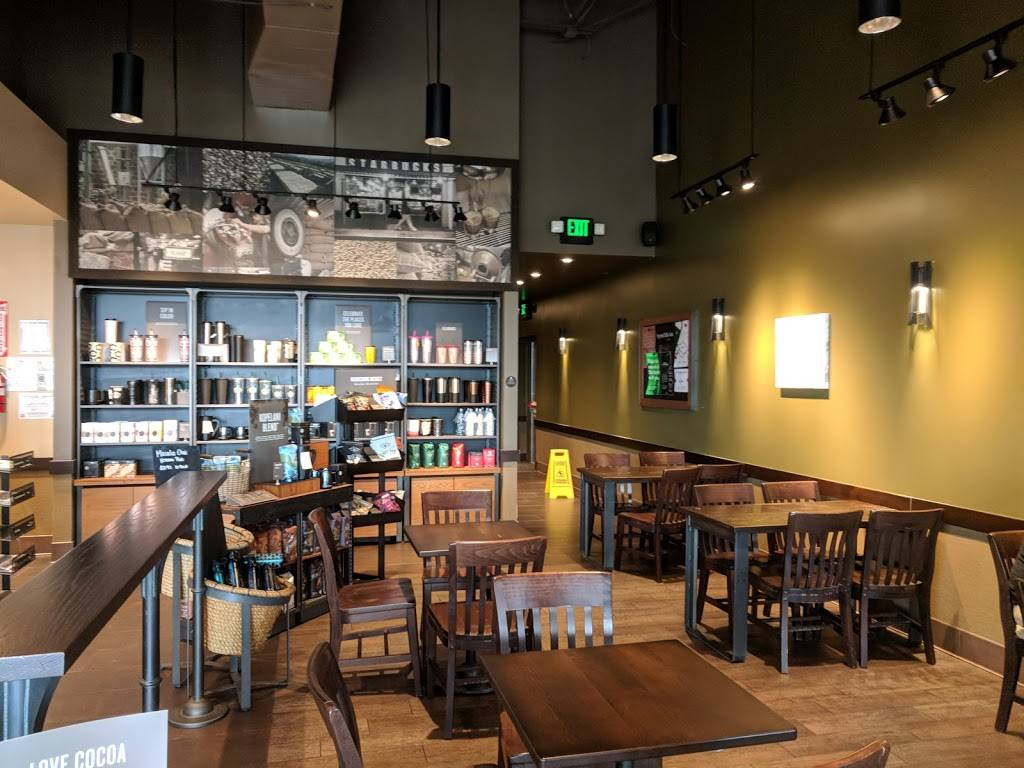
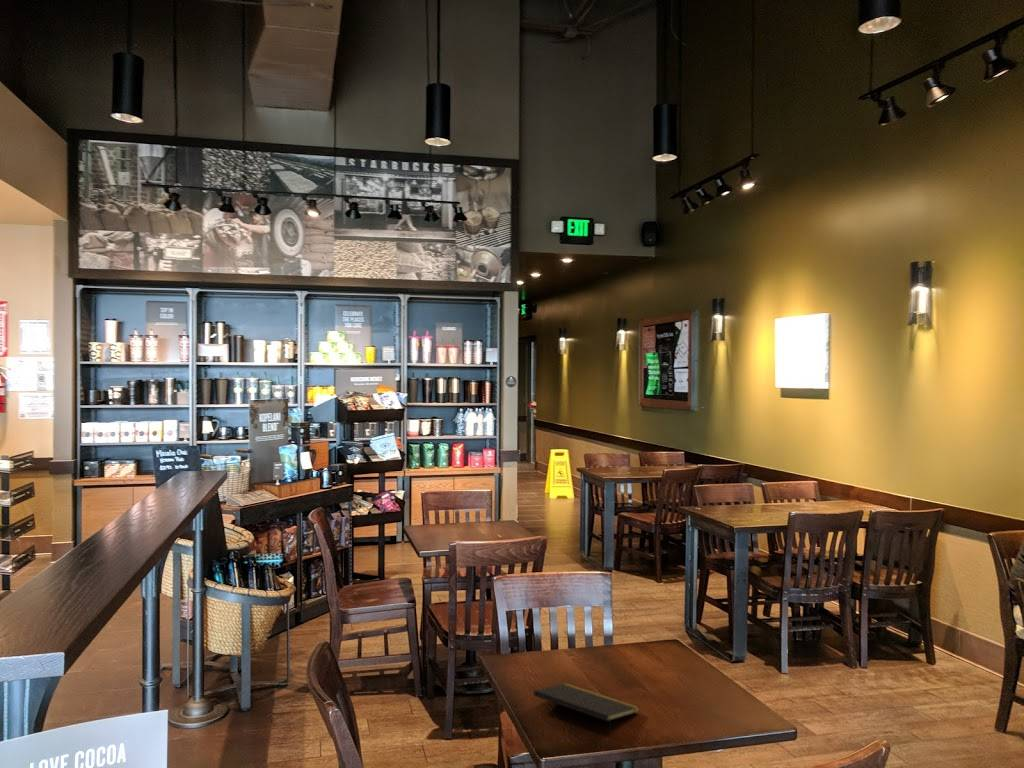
+ notepad (586, 701)
